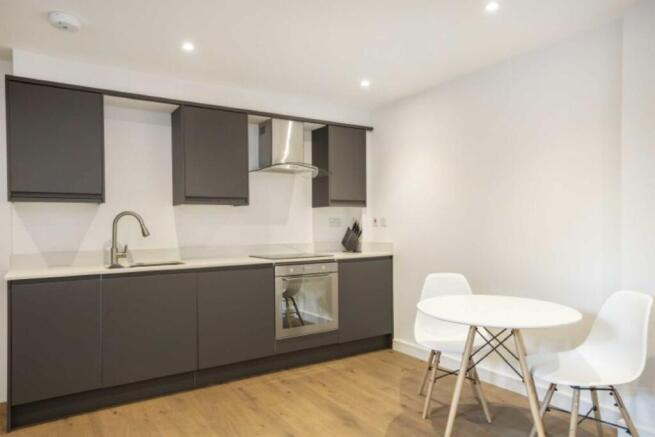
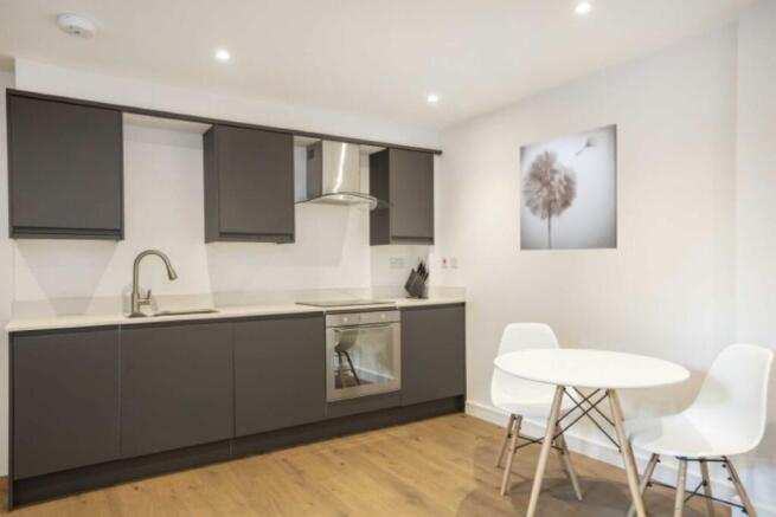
+ wall art (564, 193)
